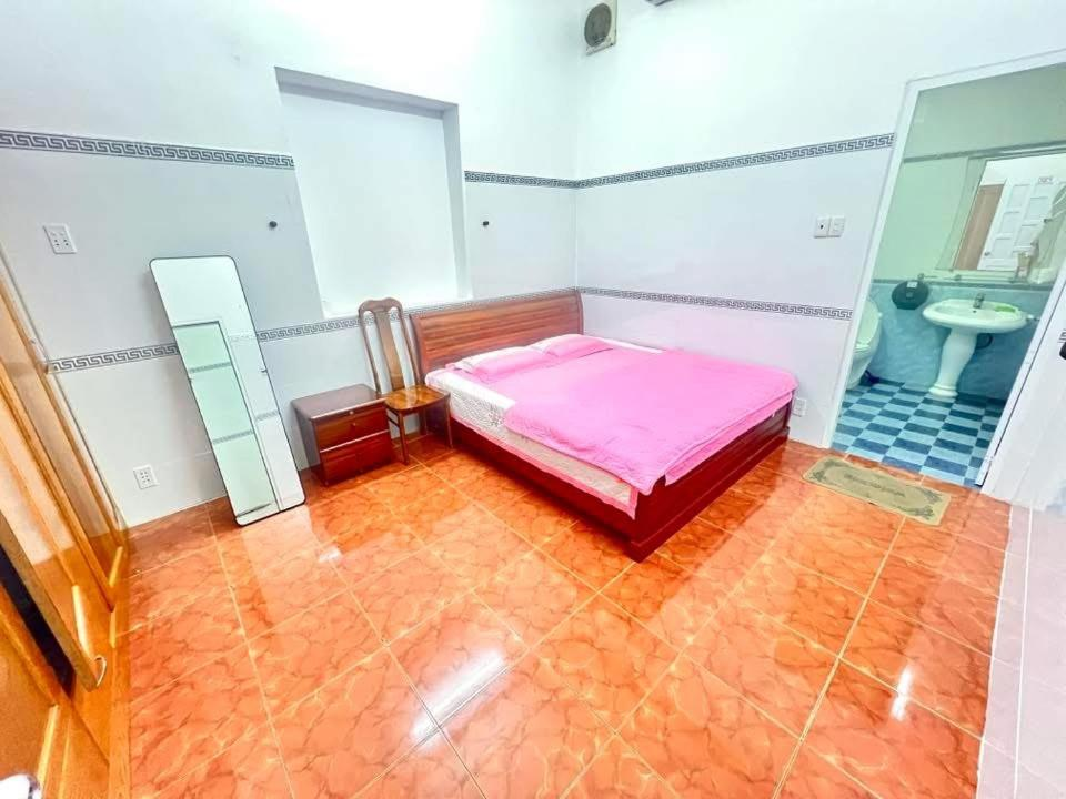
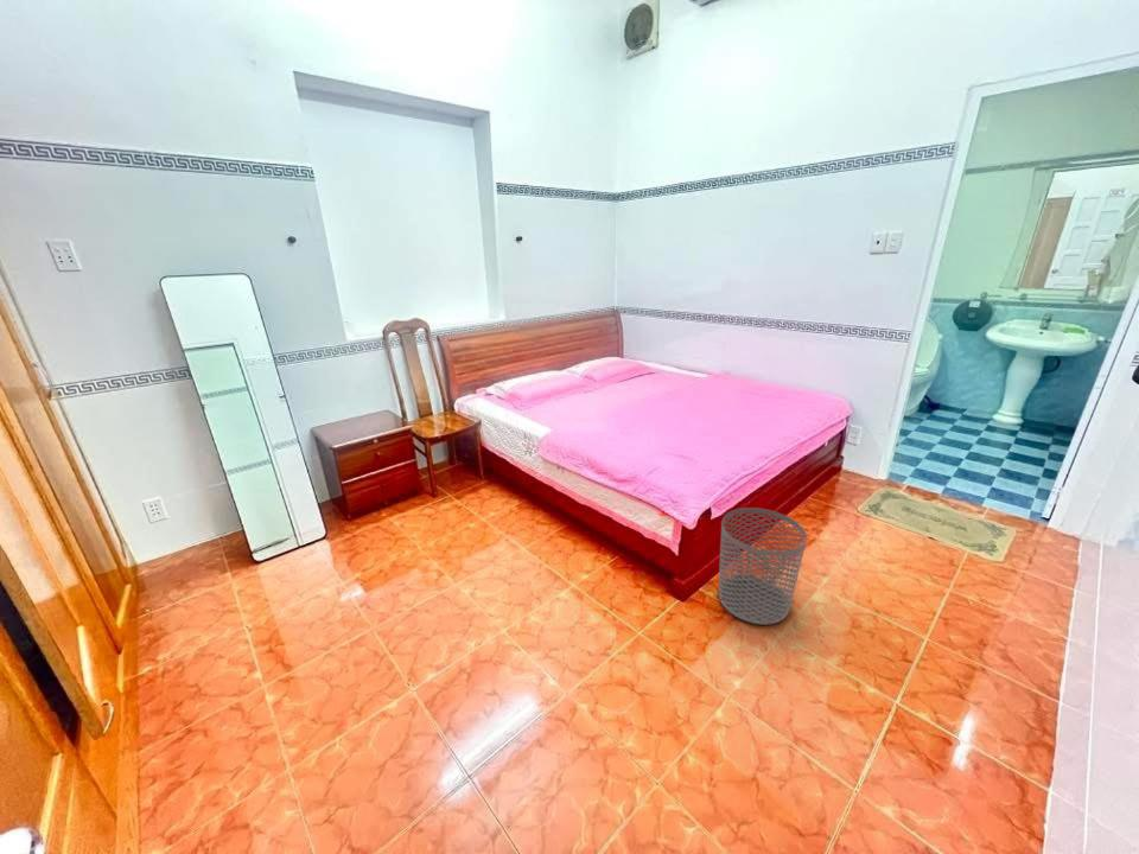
+ waste bin (757, 566)
